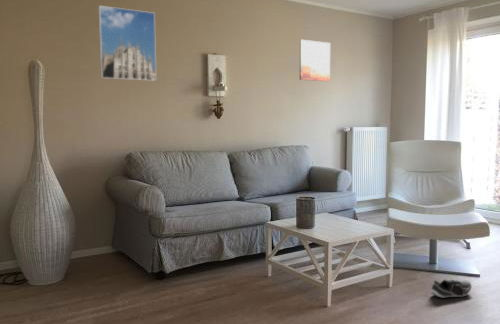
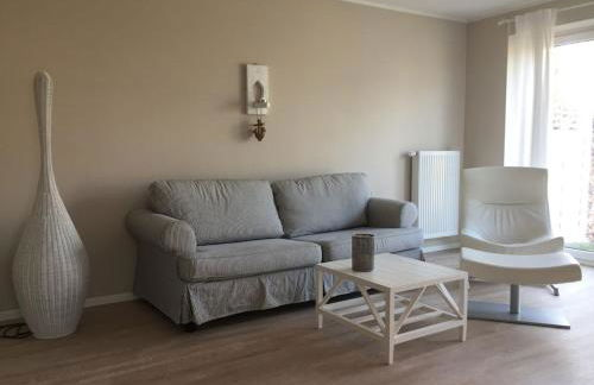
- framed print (128, 44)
- shoe (451, 286)
- wall art (315, 61)
